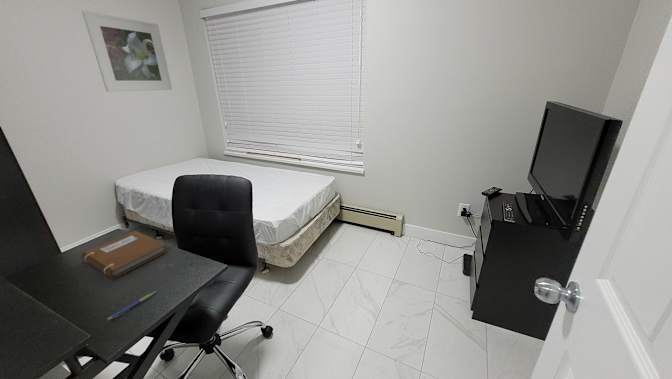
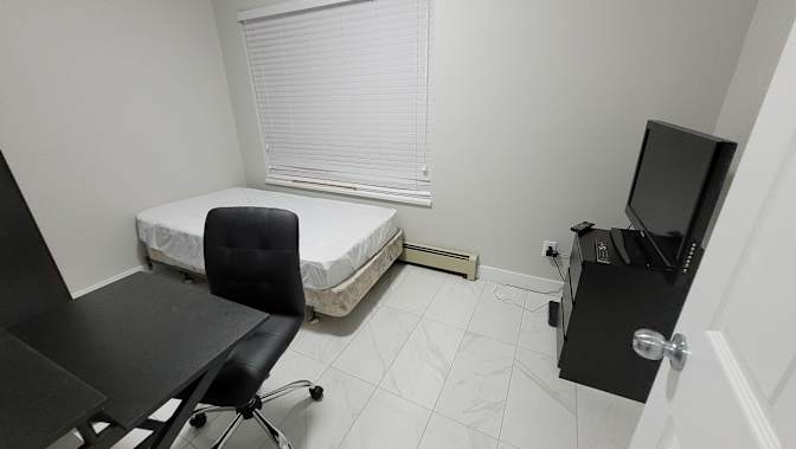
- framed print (133, 56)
- notebook (123, 252)
- pen (133, 304)
